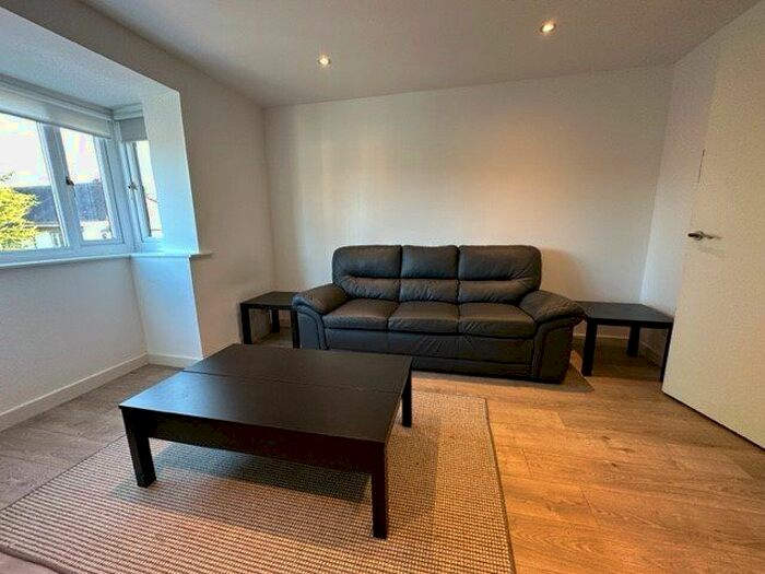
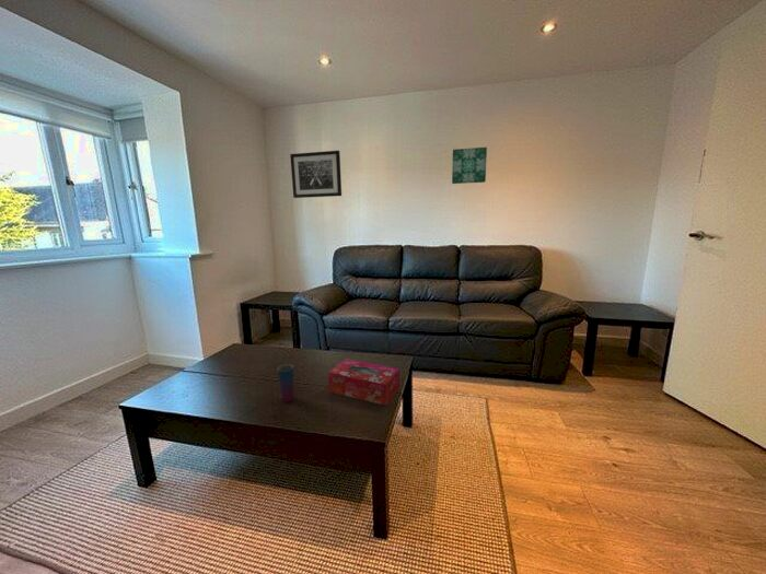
+ cup (287, 383)
+ wall art (315, 175)
+ tissue box (364, 379)
+ wall art (468, 165)
